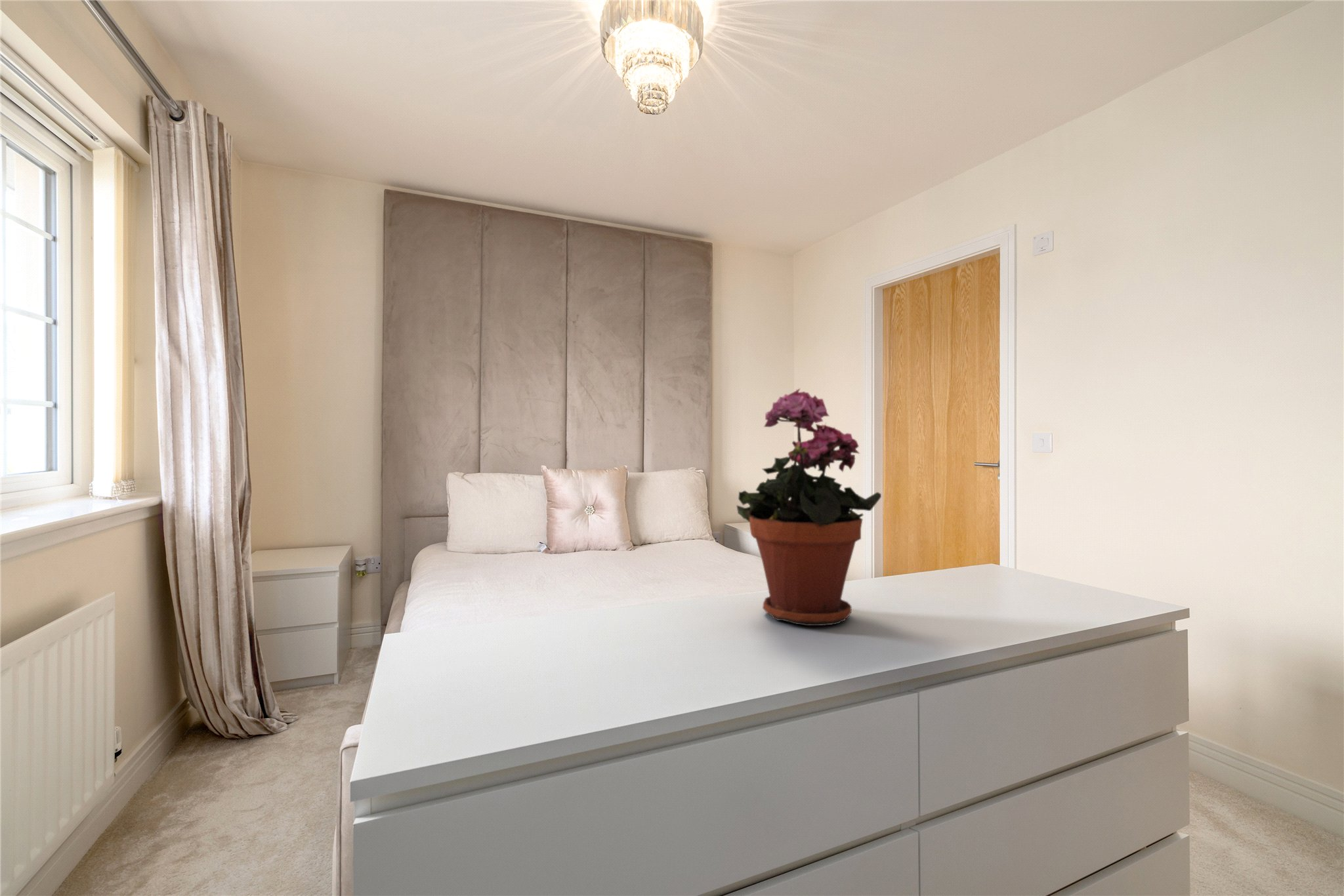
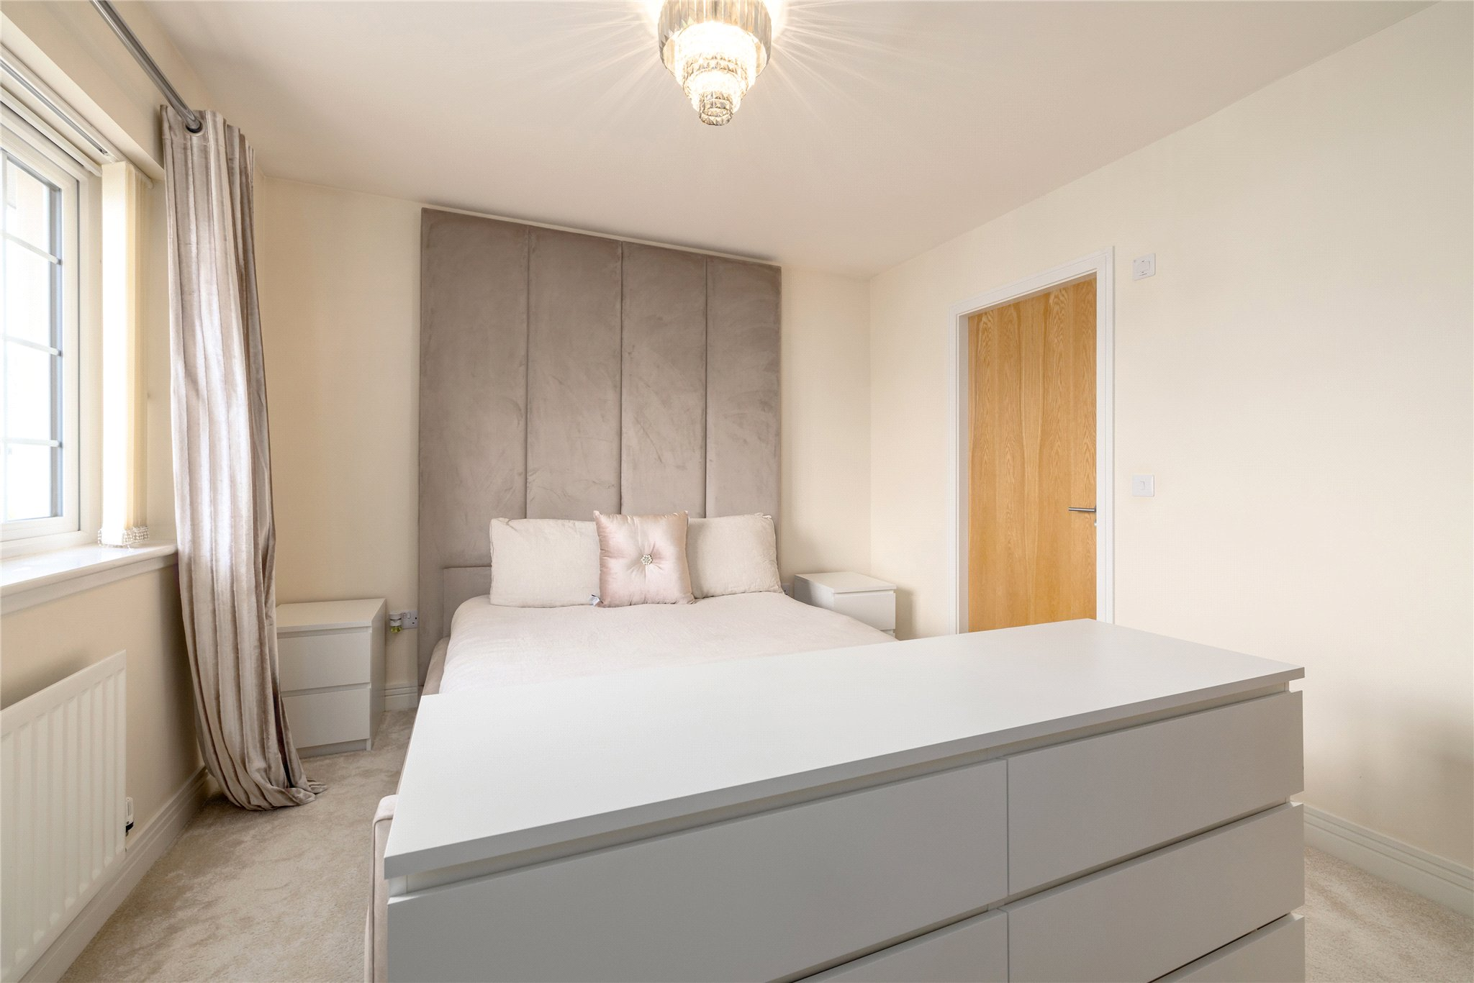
- potted plant (807, 503)
